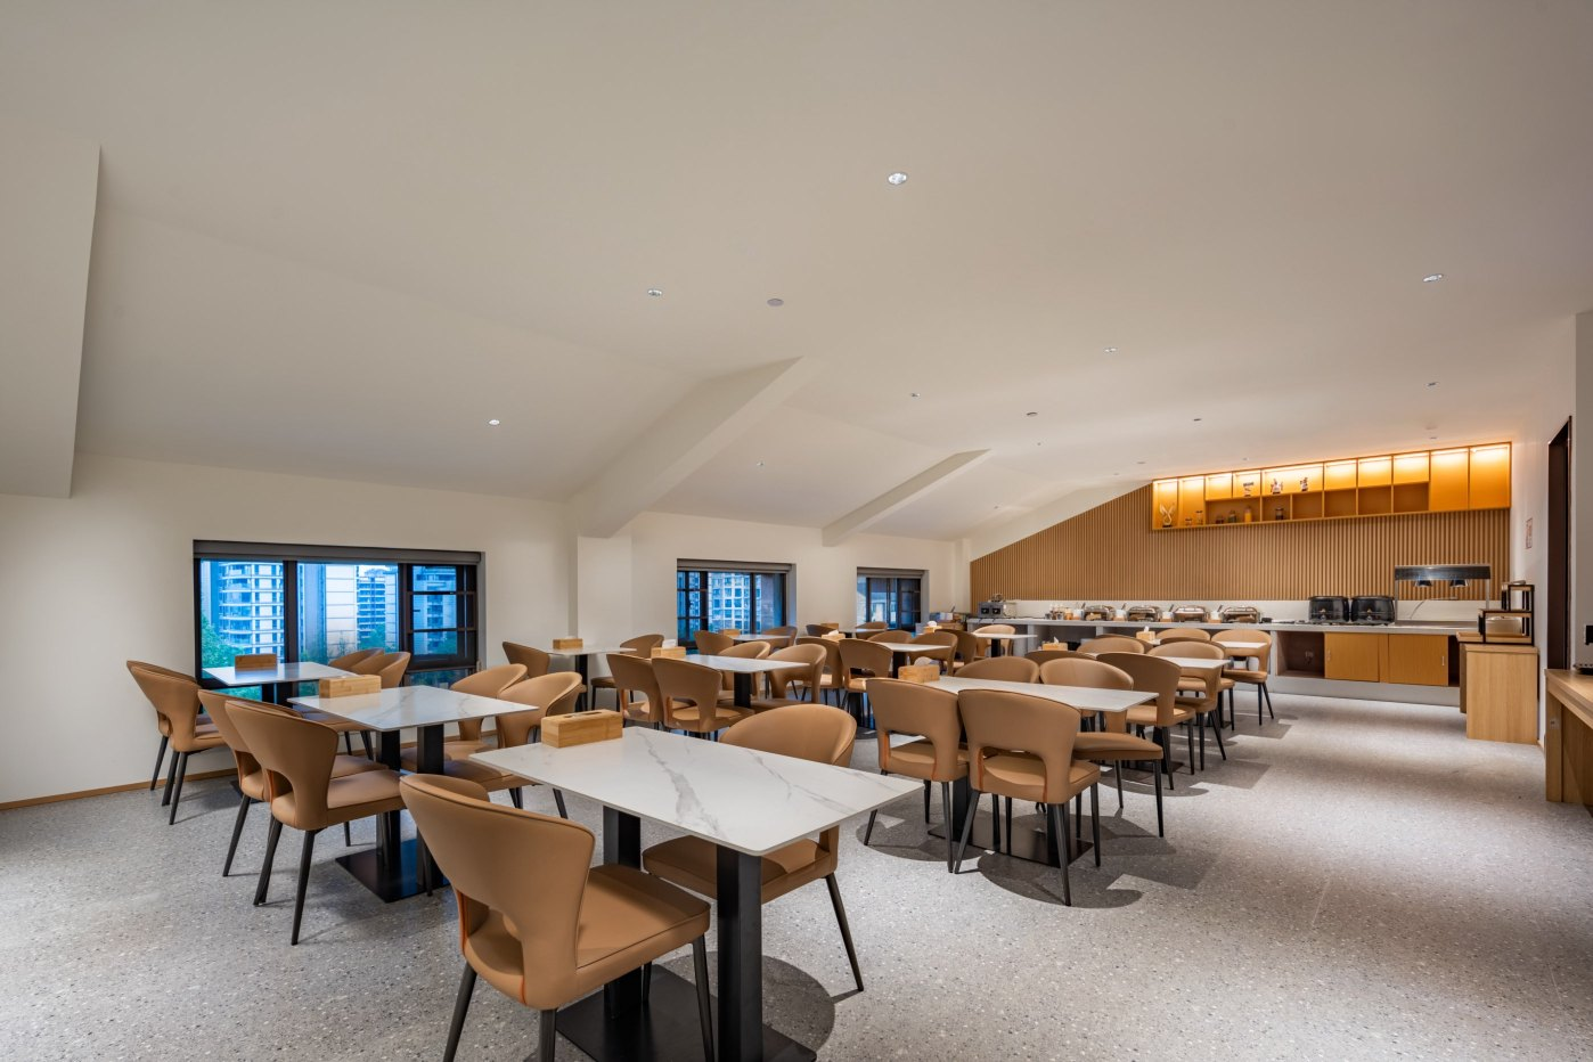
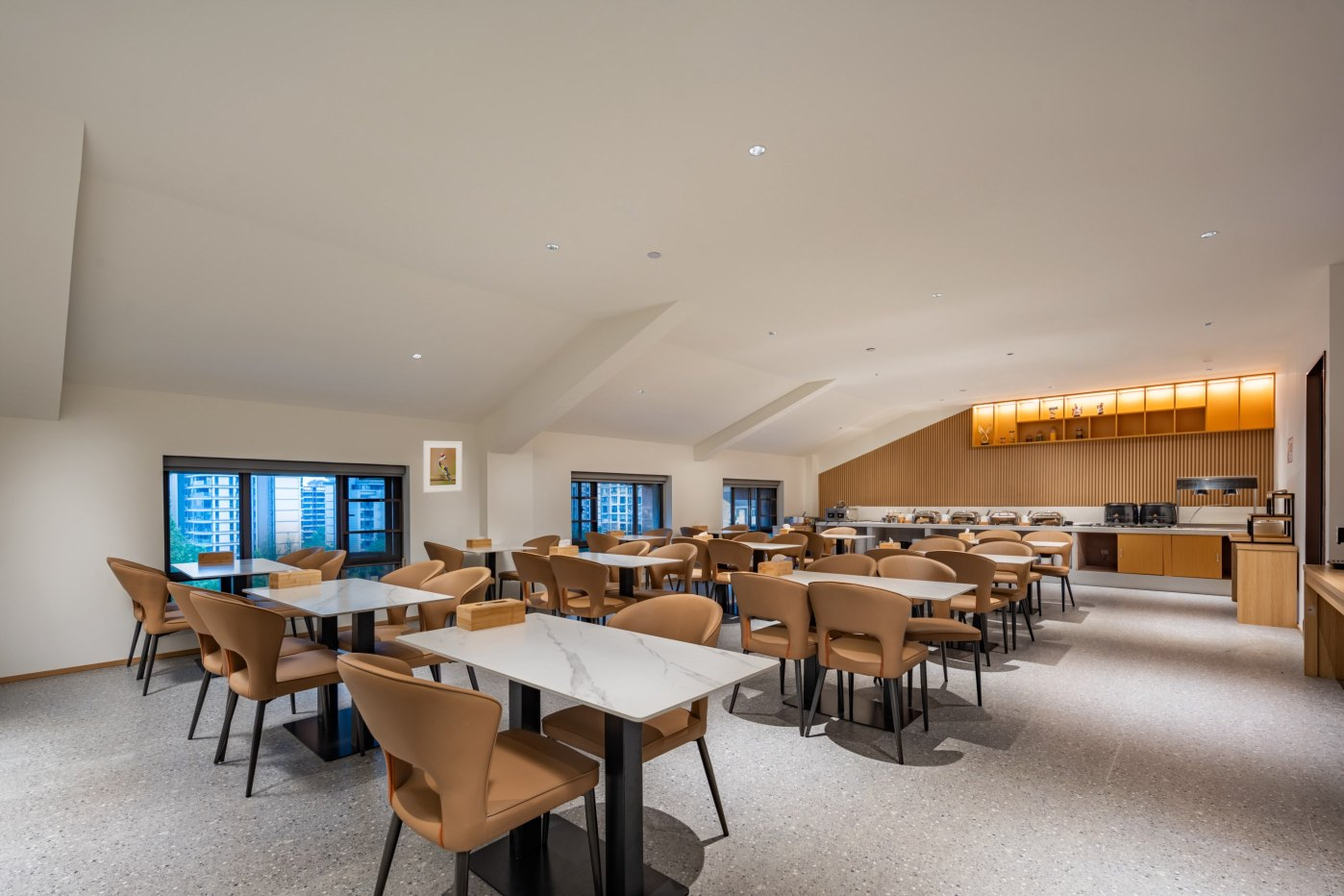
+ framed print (442, 466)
